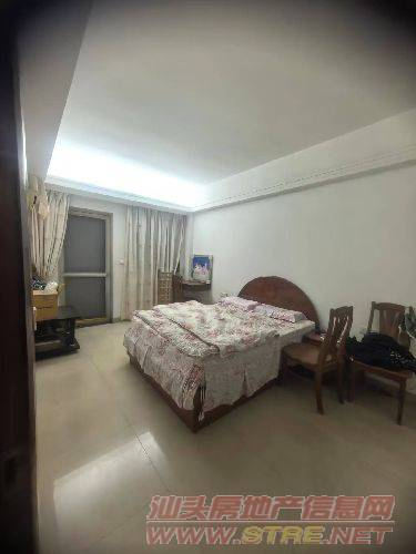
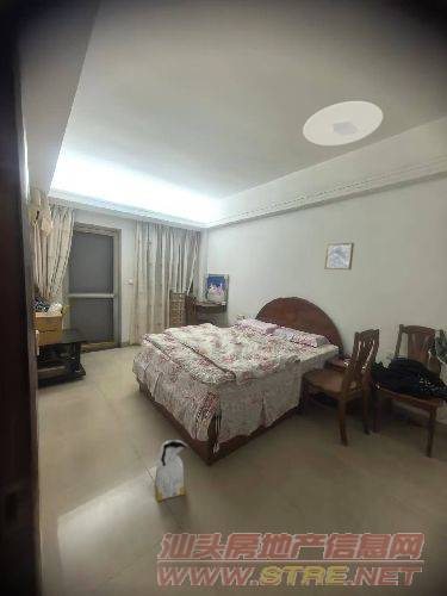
+ wall art (339, 256)
+ ceiling light (340, 123)
+ bag (170, 462)
